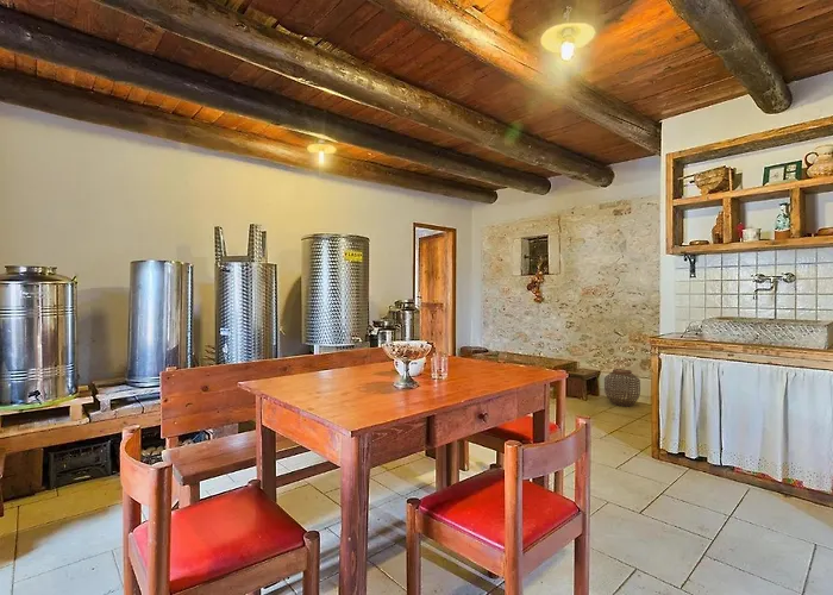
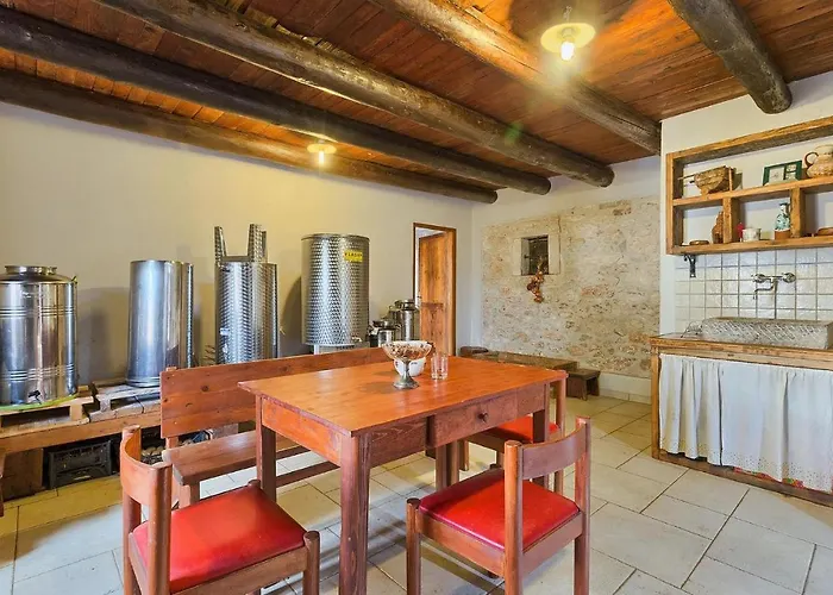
- woven basket (621, 387)
